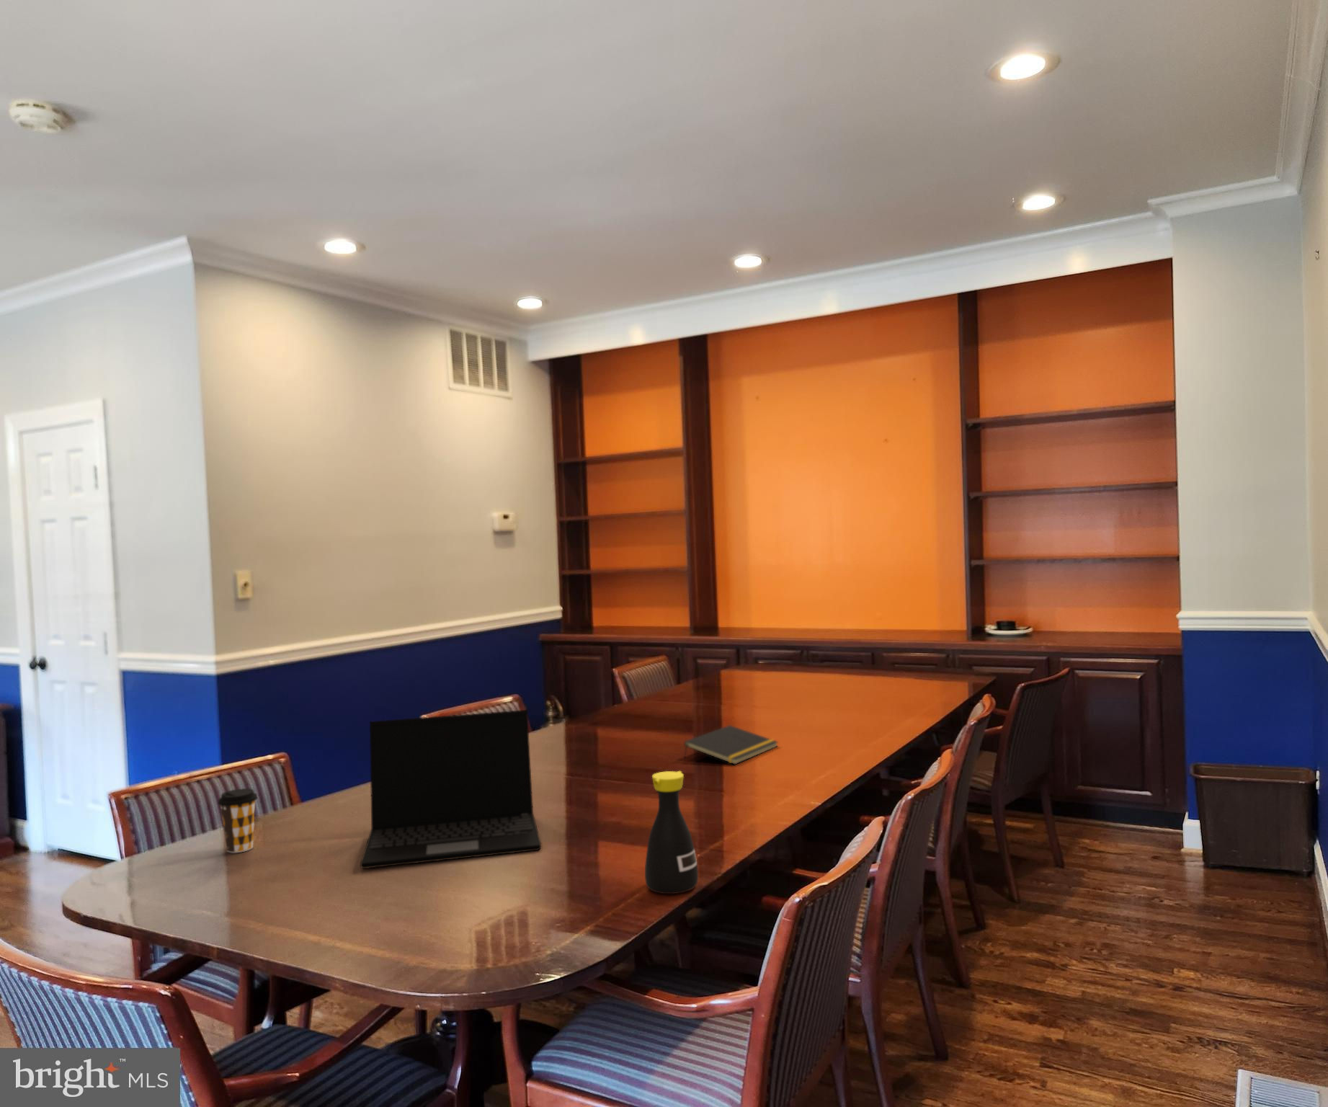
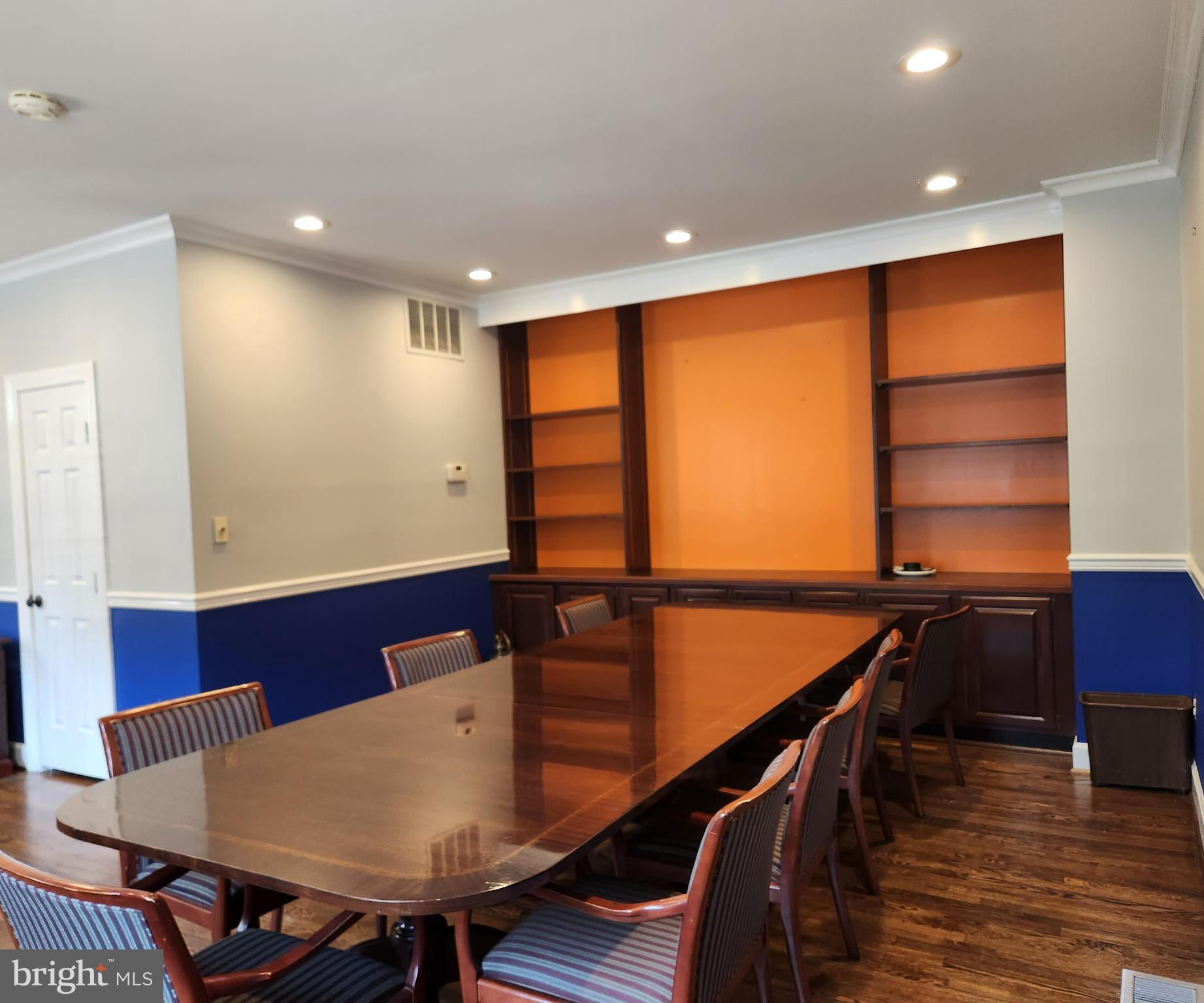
- bottle (670, 830)
- laptop (451, 781)
- notepad (732, 743)
- coffee cup (238, 820)
